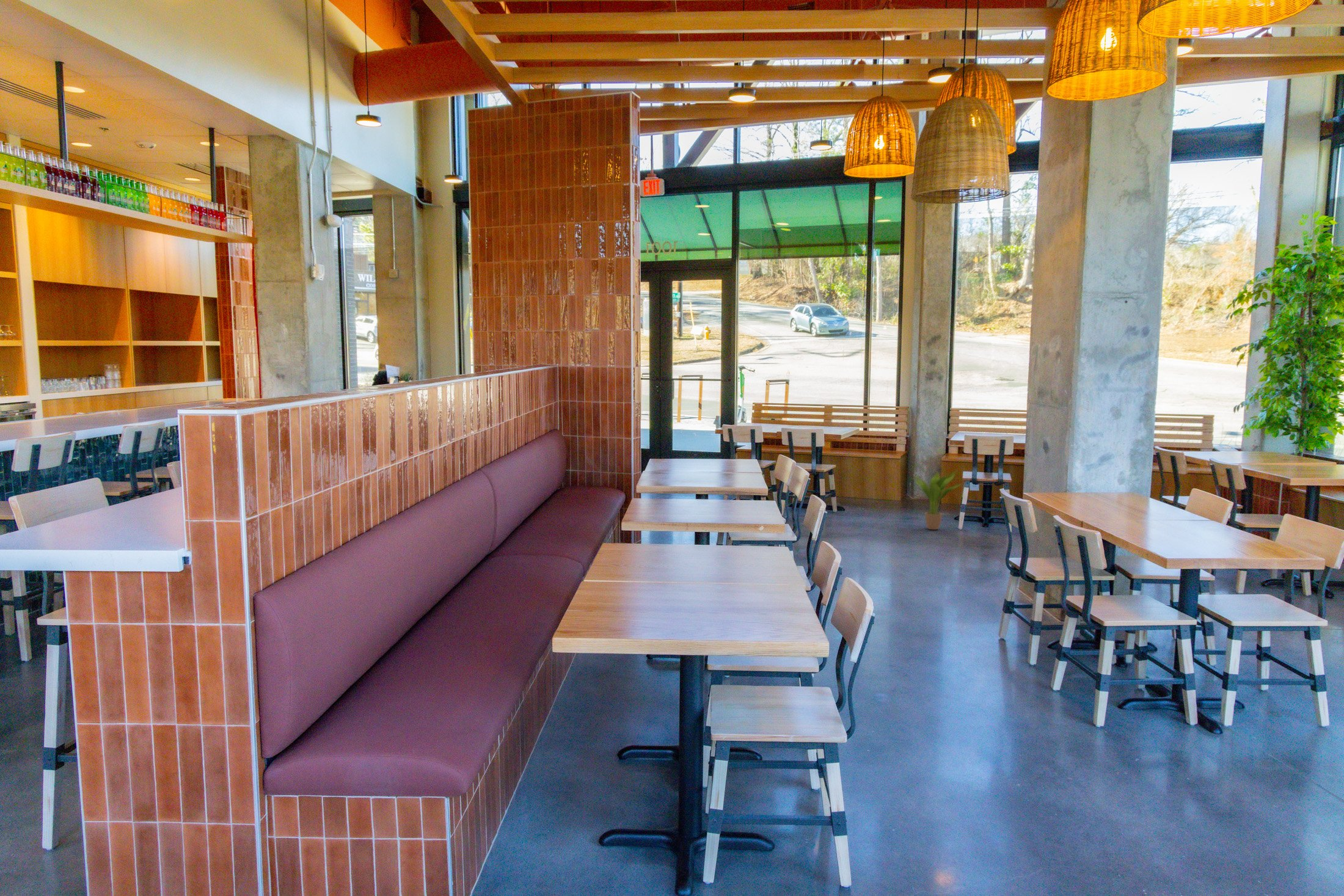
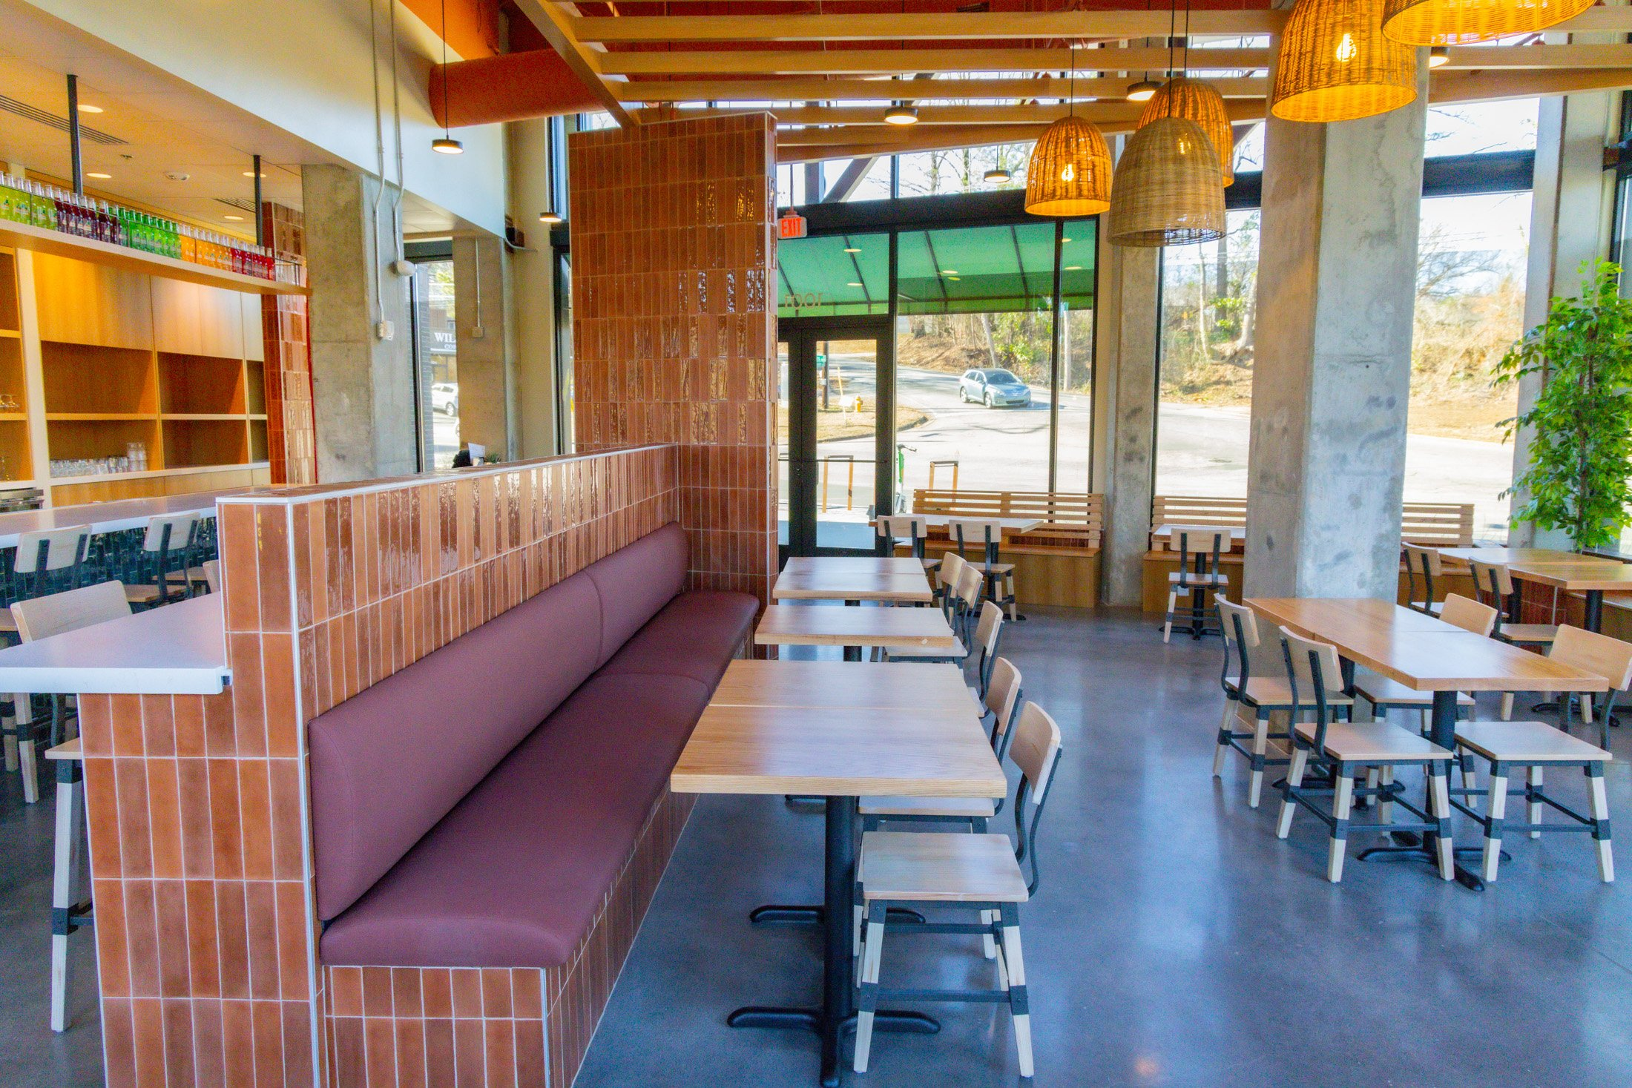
- potted plant (938, 497)
